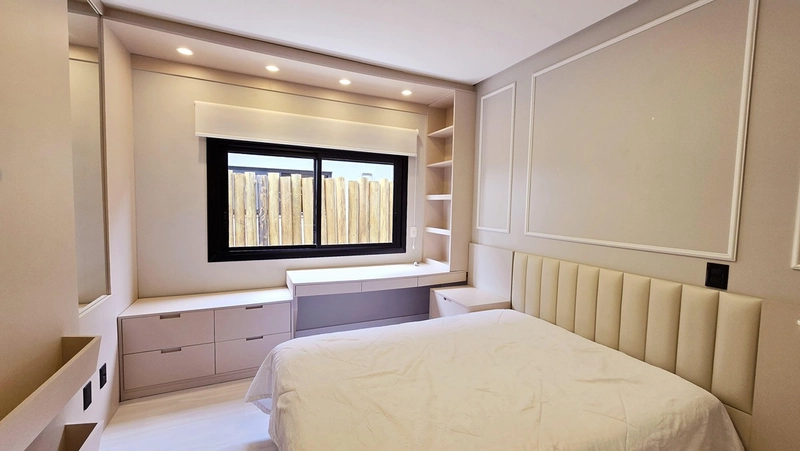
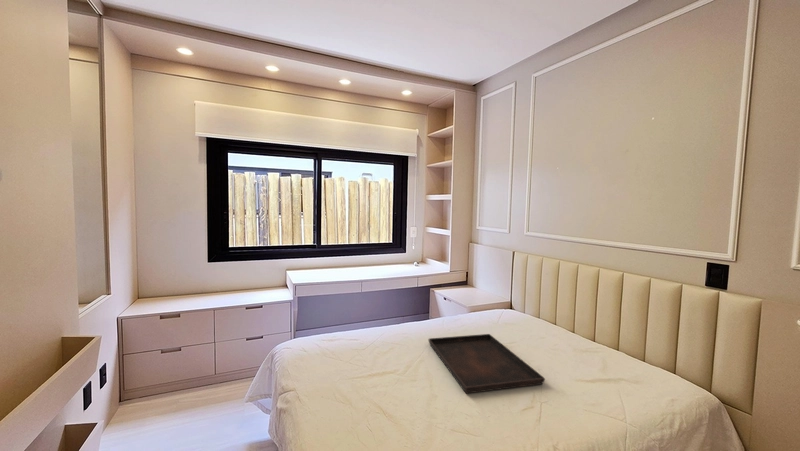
+ serving tray (479, 359)
